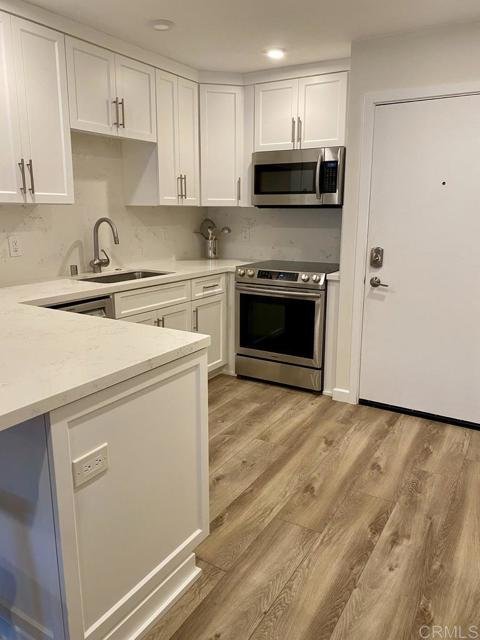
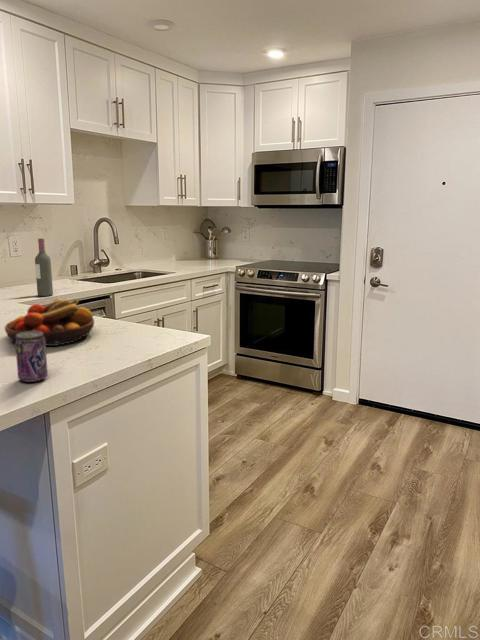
+ beverage can (31, 356)
+ wine bottle (43, 267)
+ fruit bowl (50, 318)
